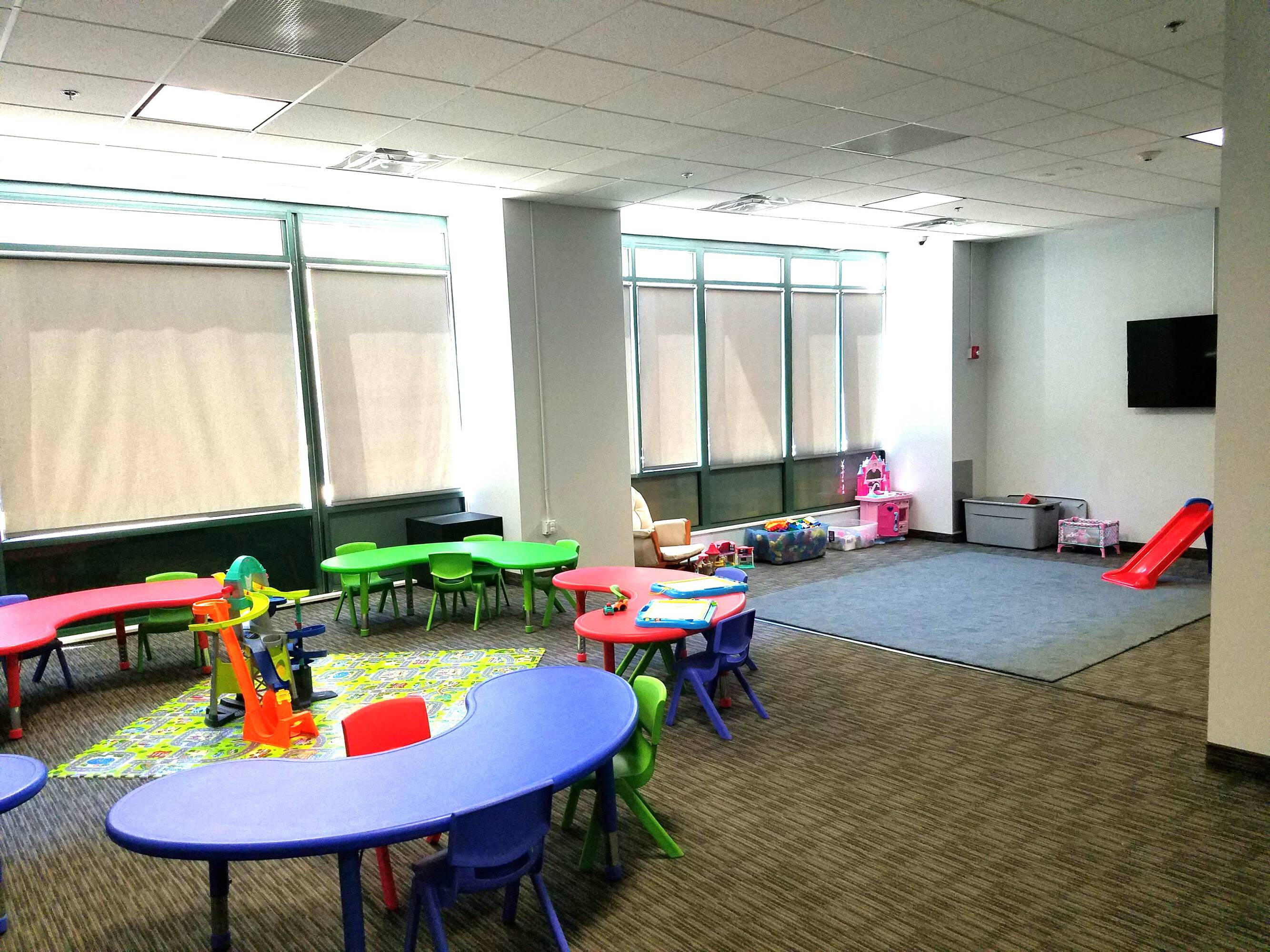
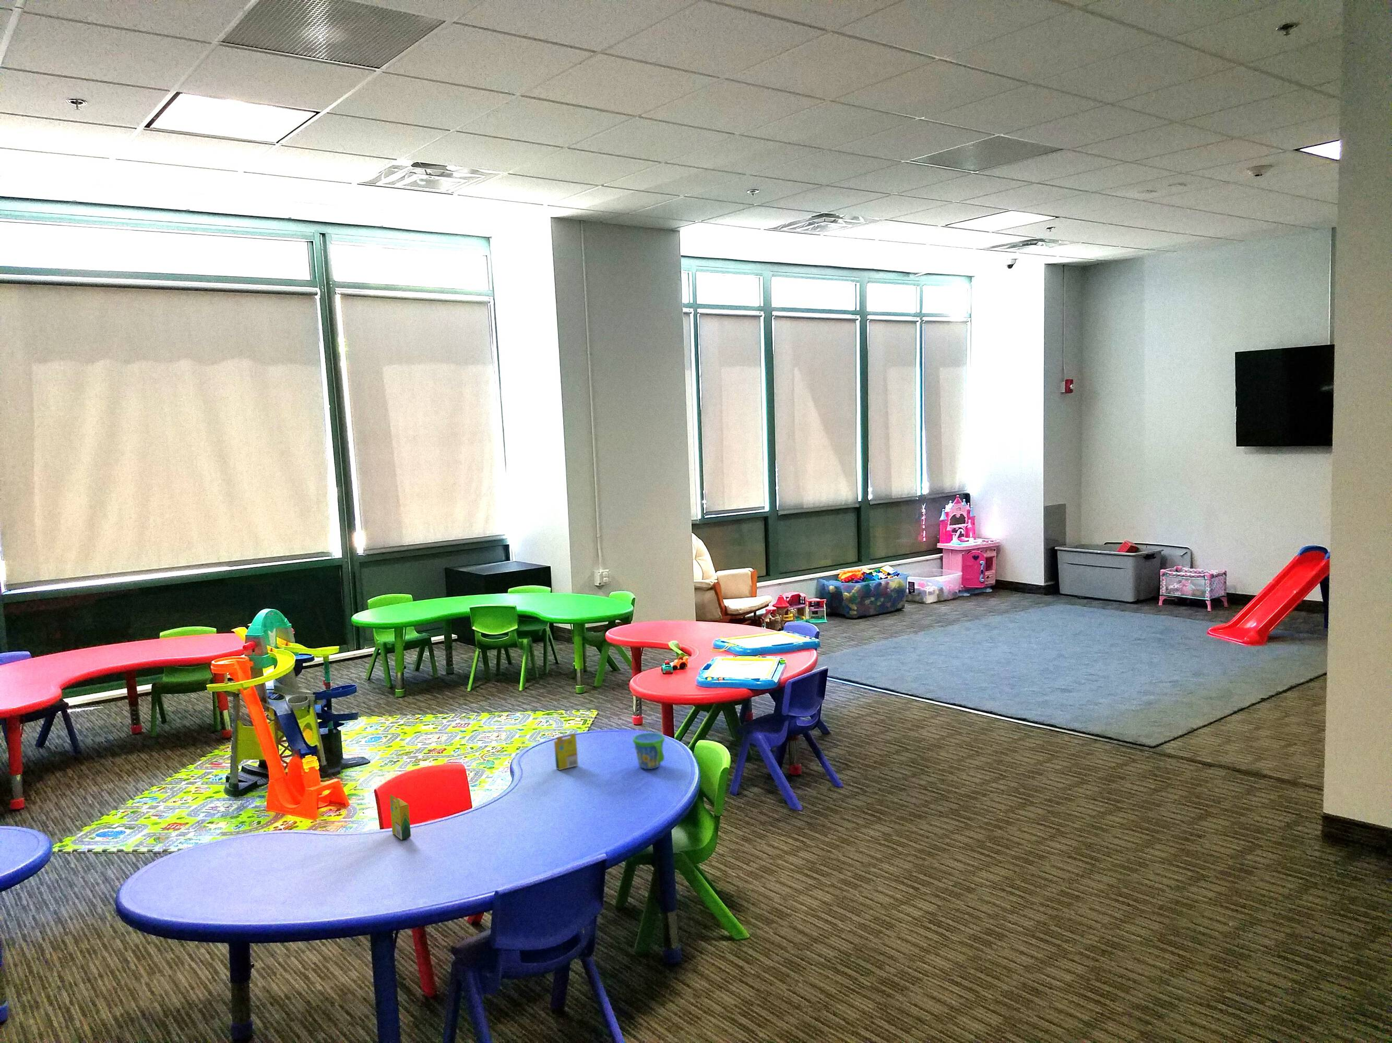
+ crayon box (566, 750)
+ snack cup (649, 752)
+ crayon box (400, 815)
